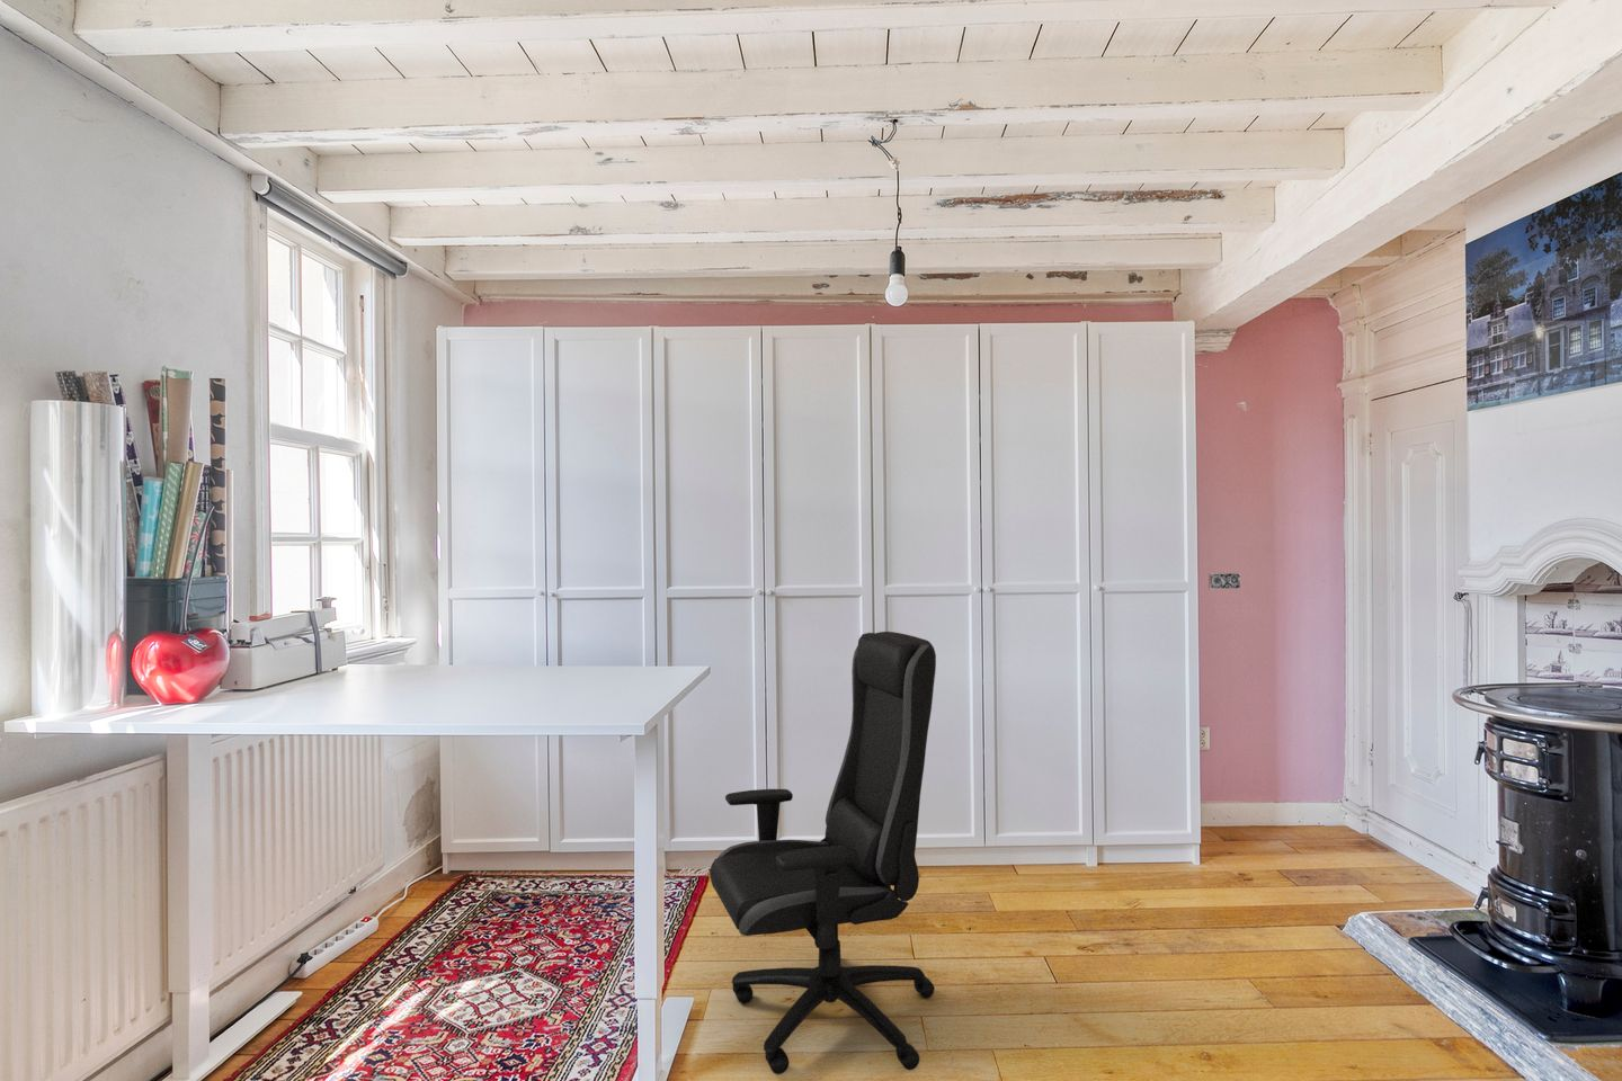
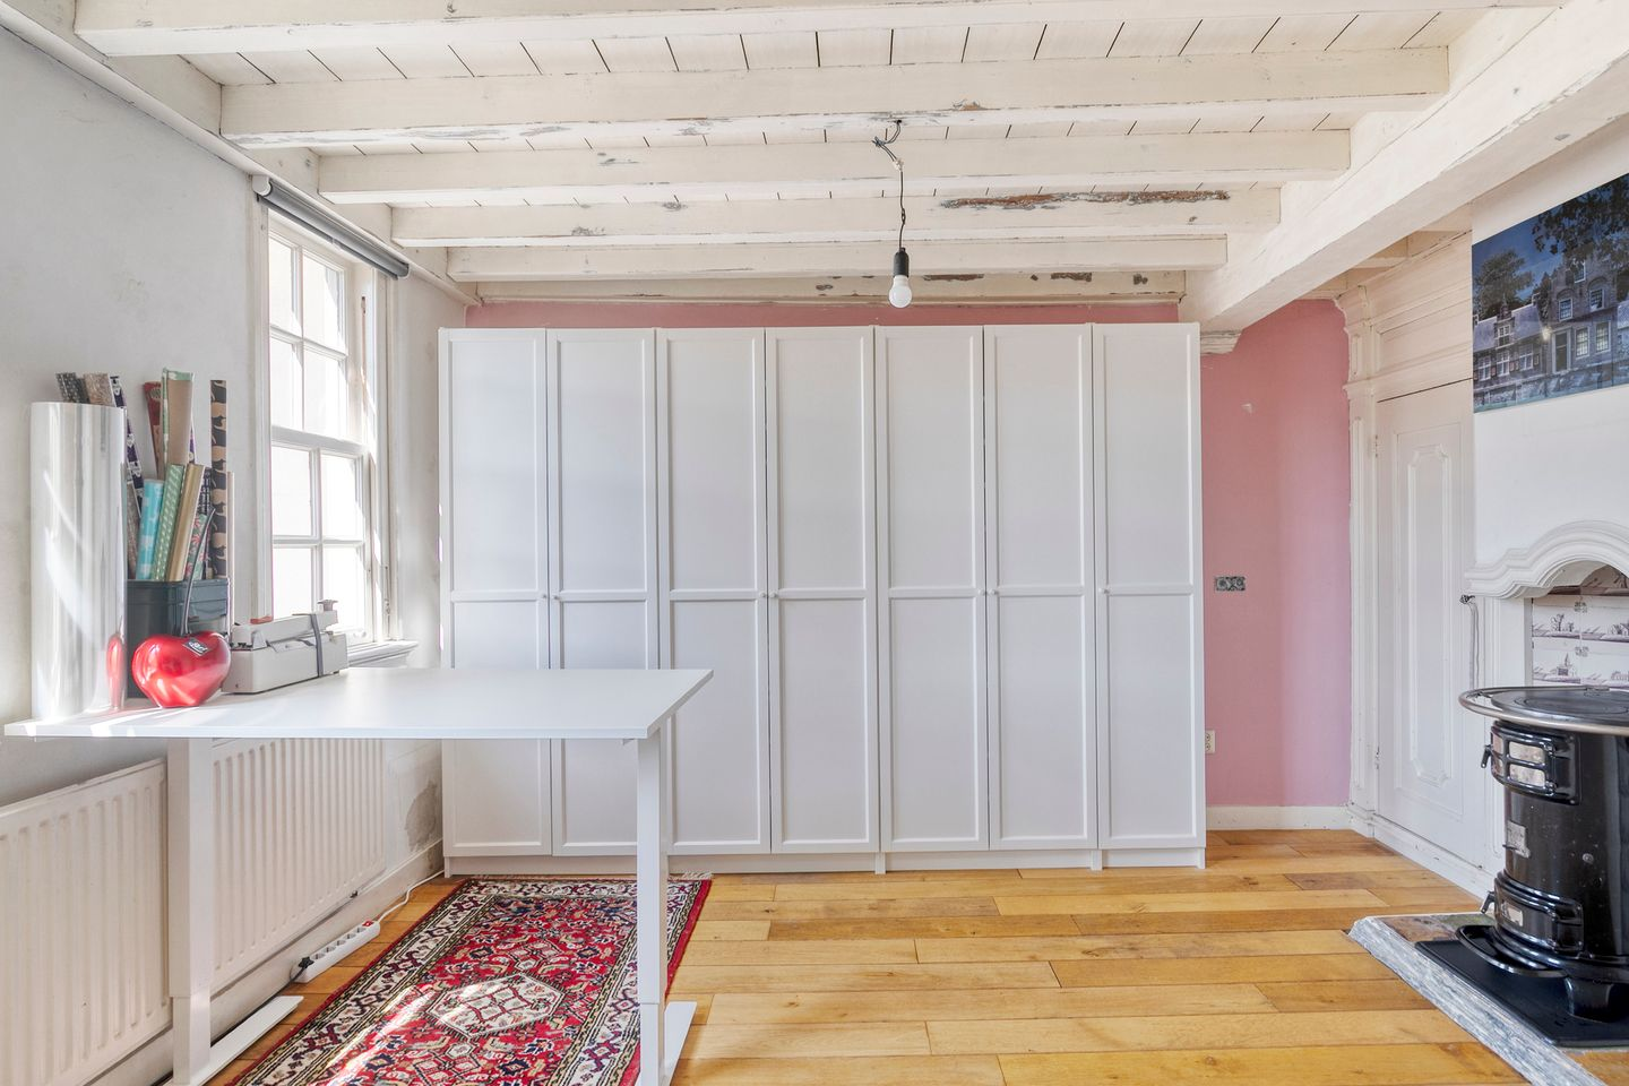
- office chair (830, 826)
